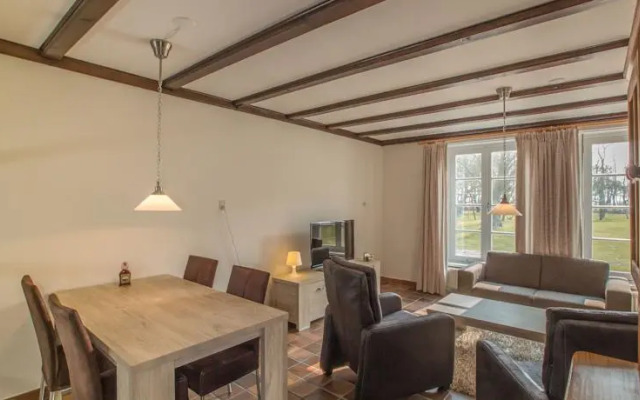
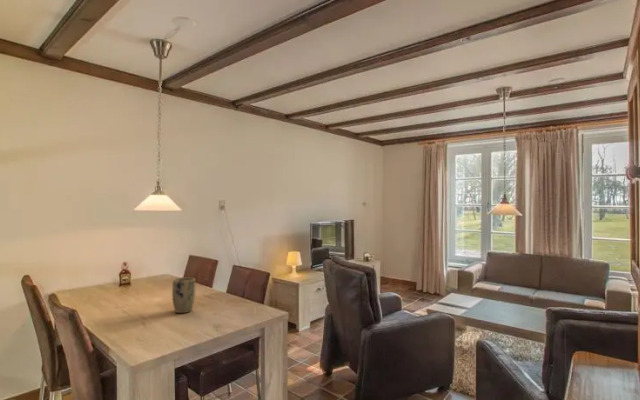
+ plant pot (183, 295)
